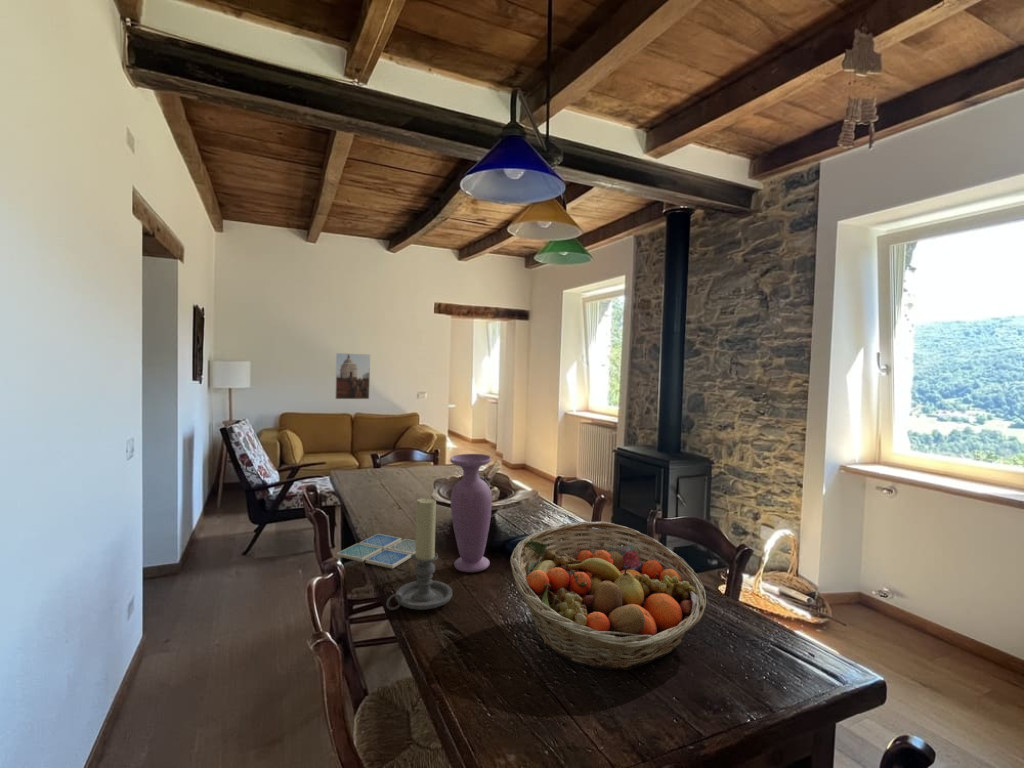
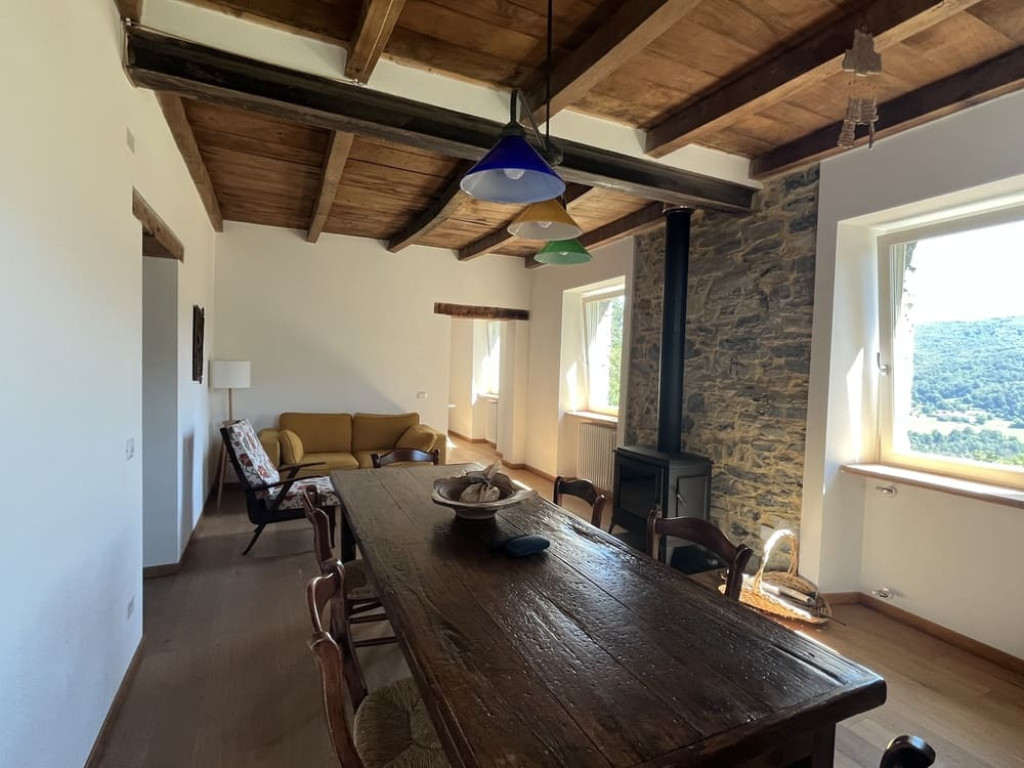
- candle holder (419, 550)
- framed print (352, 376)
- fruit basket (607, 588)
- drink coaster (384, 549)
- vase (470, 511)
